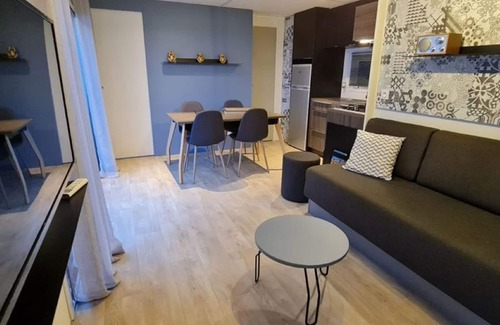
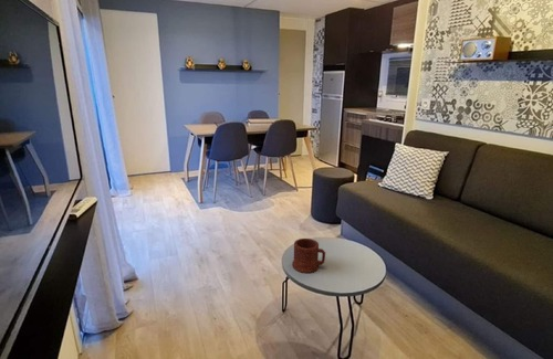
+ mug (307, 255)
